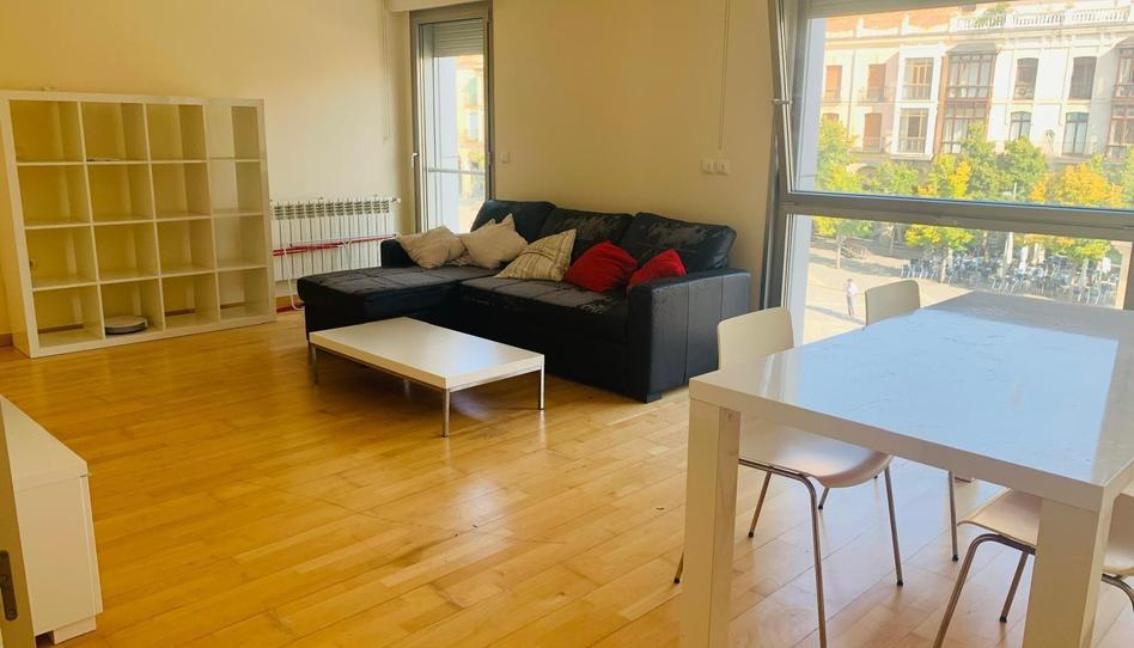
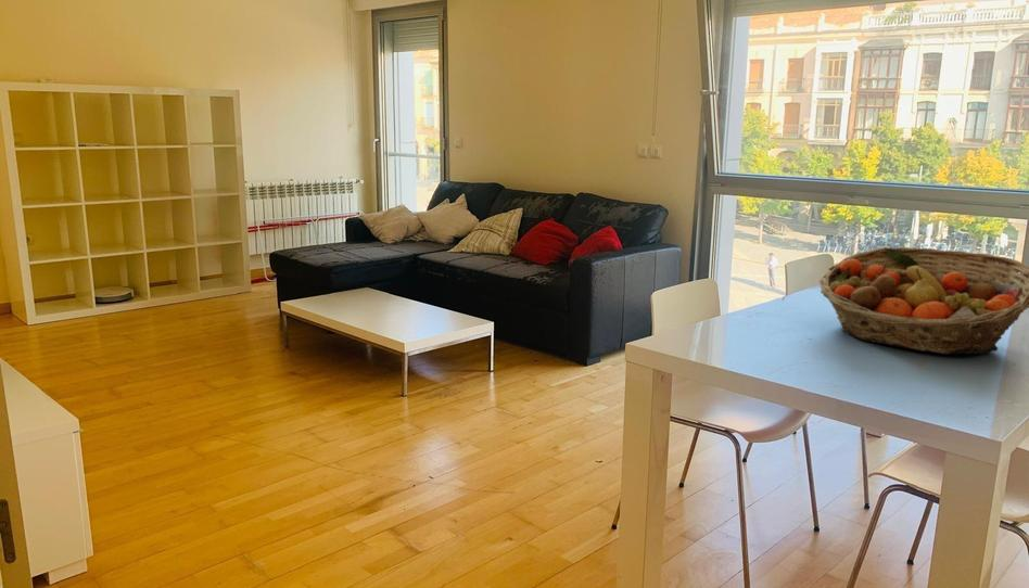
+ fruit basket (922, 296)
